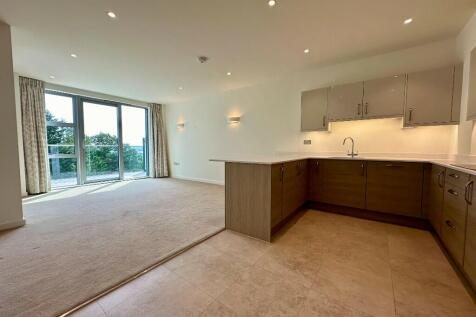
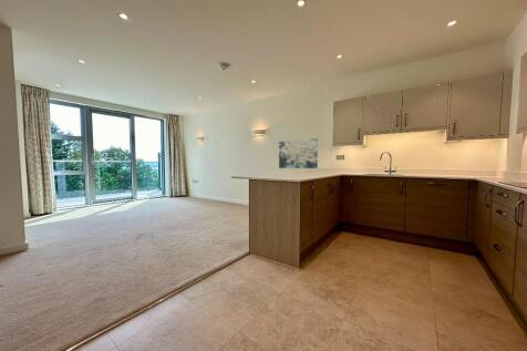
+ wall art (297, 154)
